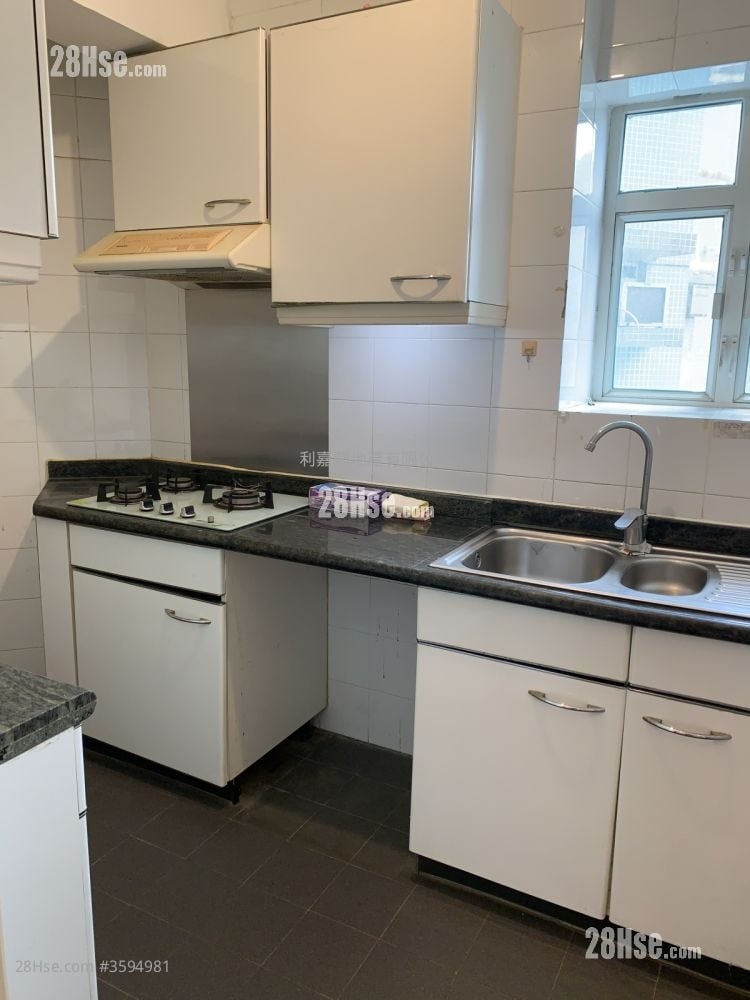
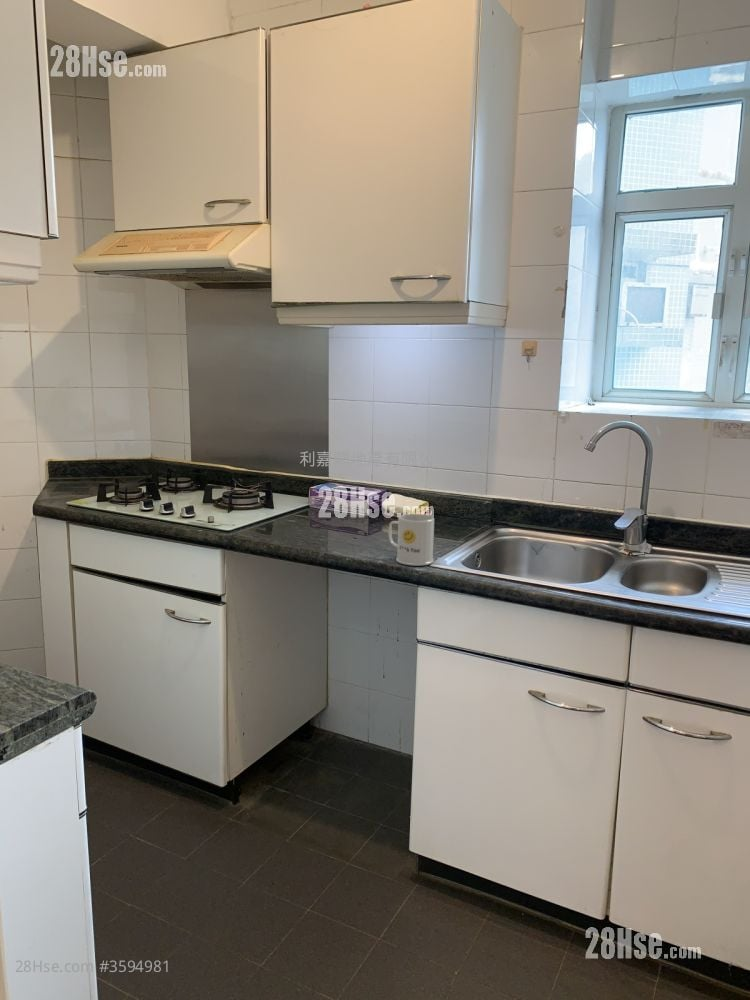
+ mug (410, 538)
